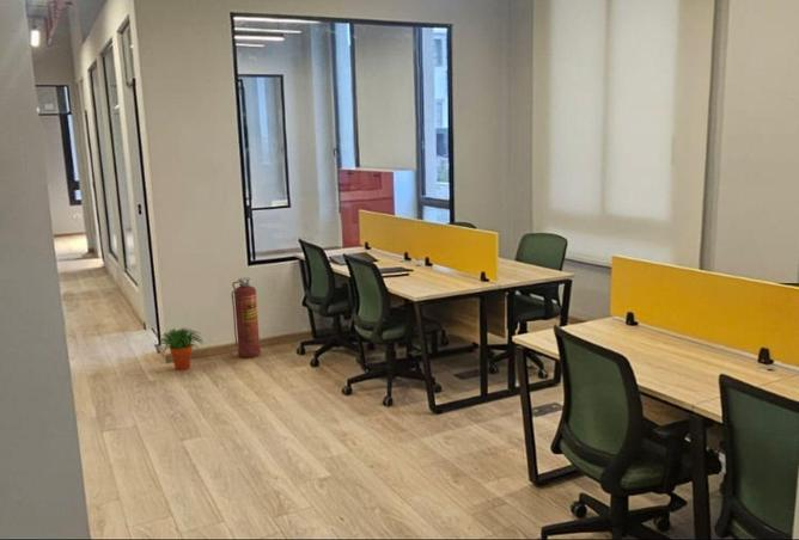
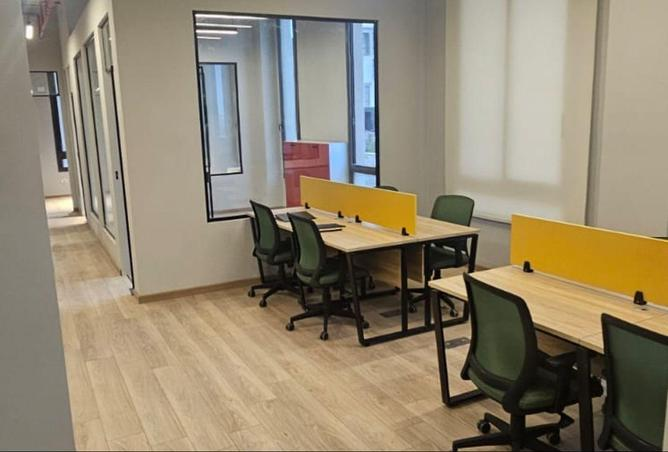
- fire extinguisher (244, 317)
- potted plant (181, 348)
